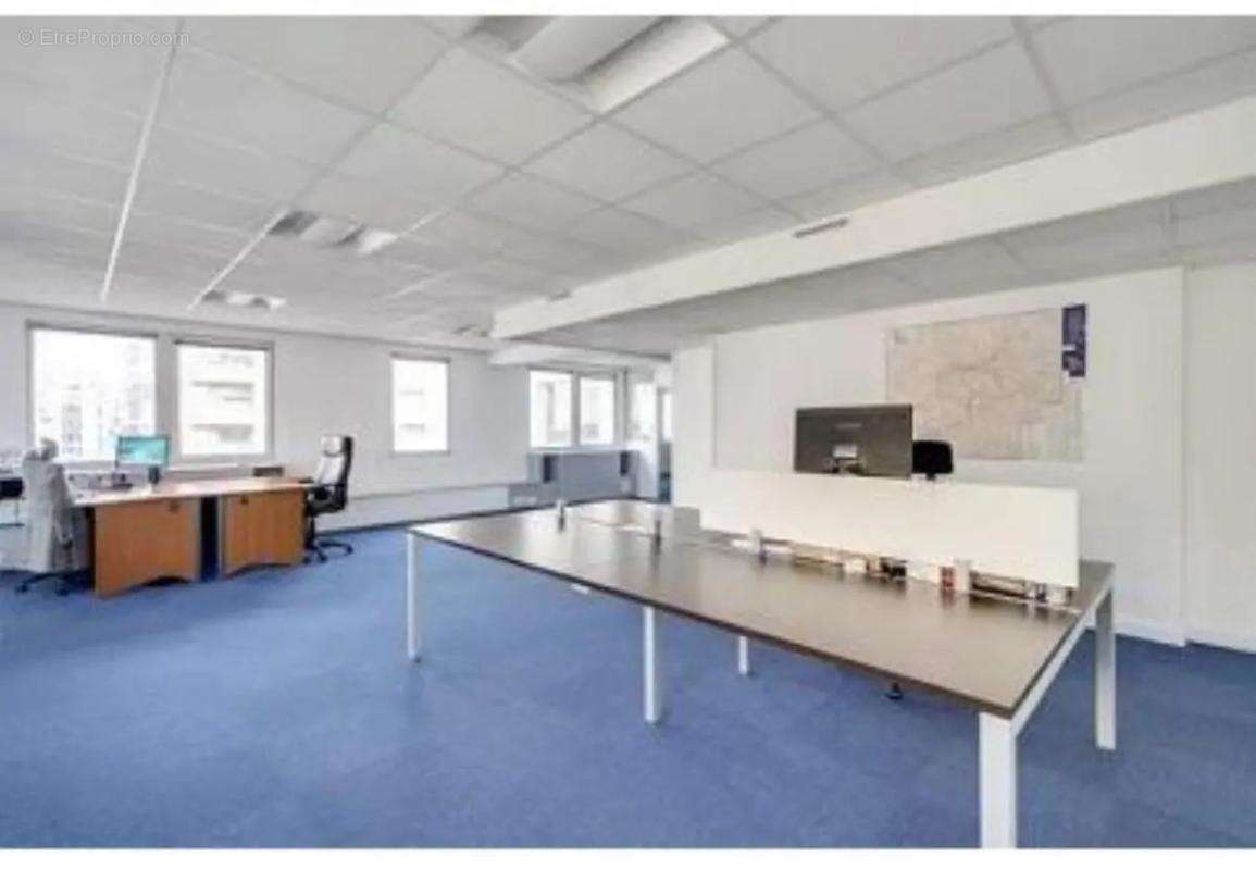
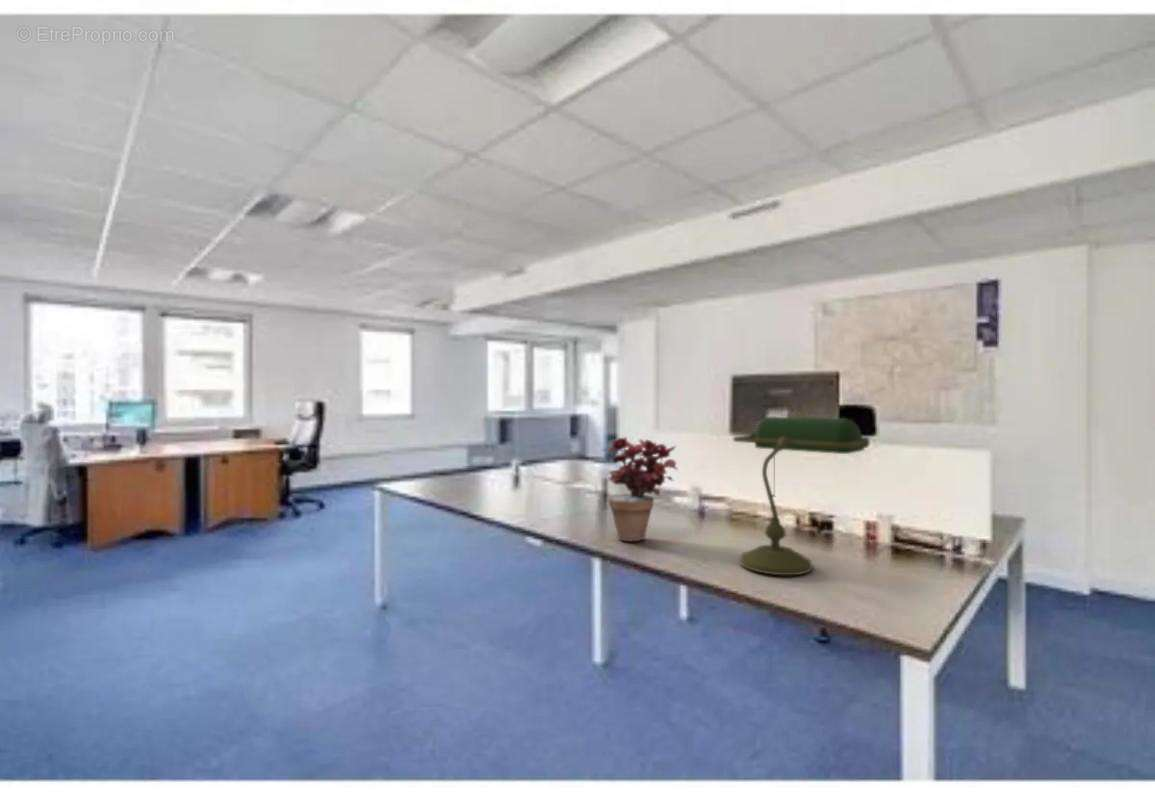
+ desk lamp (773, 487)
+ potted plant (638, 487)
